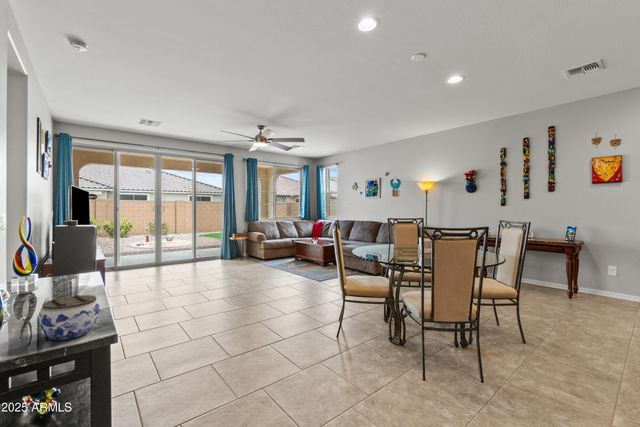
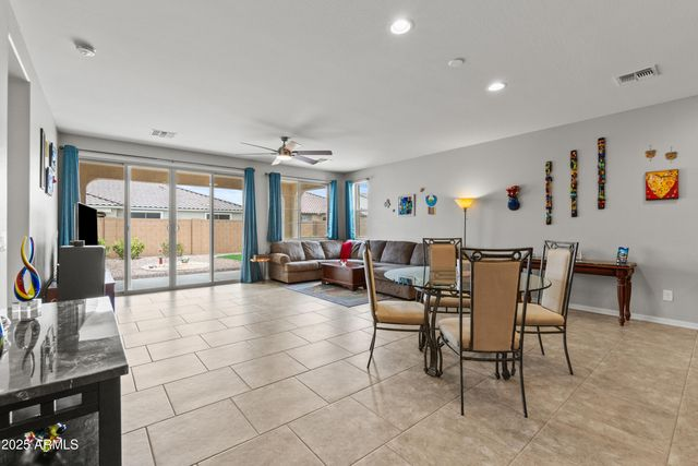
- jar (70, 316)
